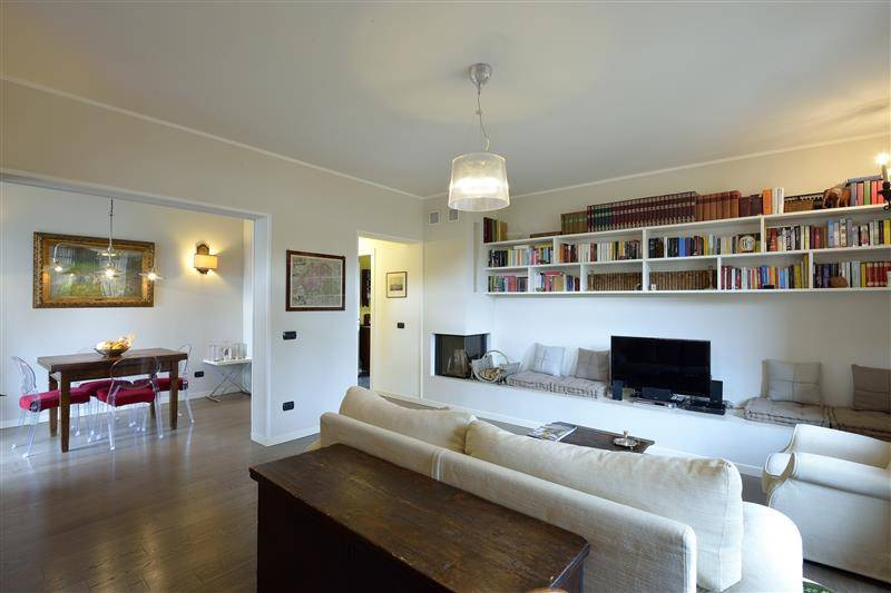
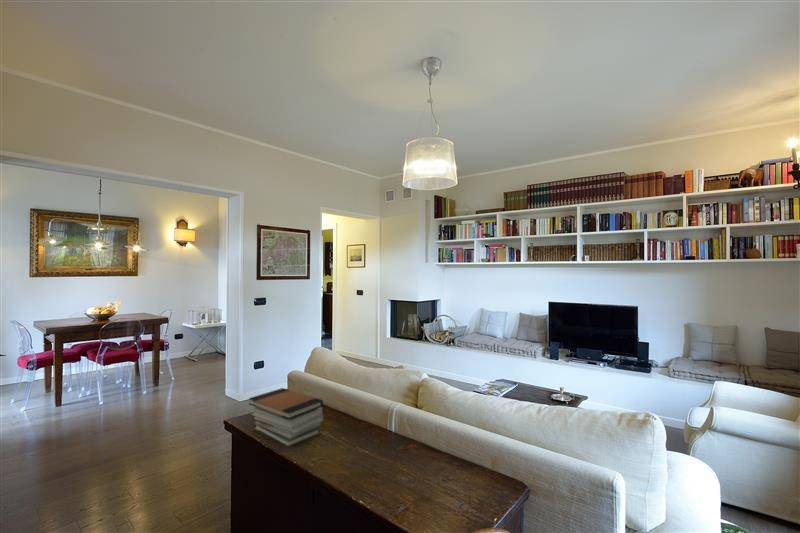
+ book stack (286, 415)
